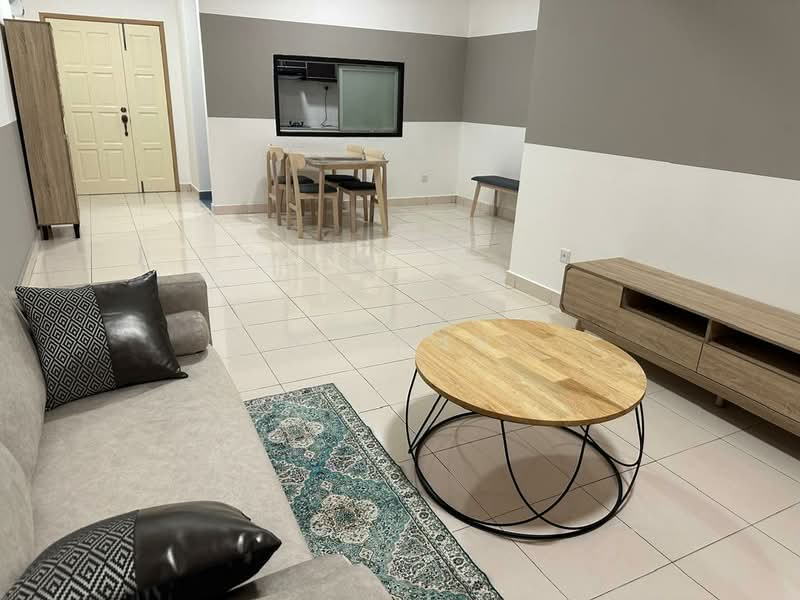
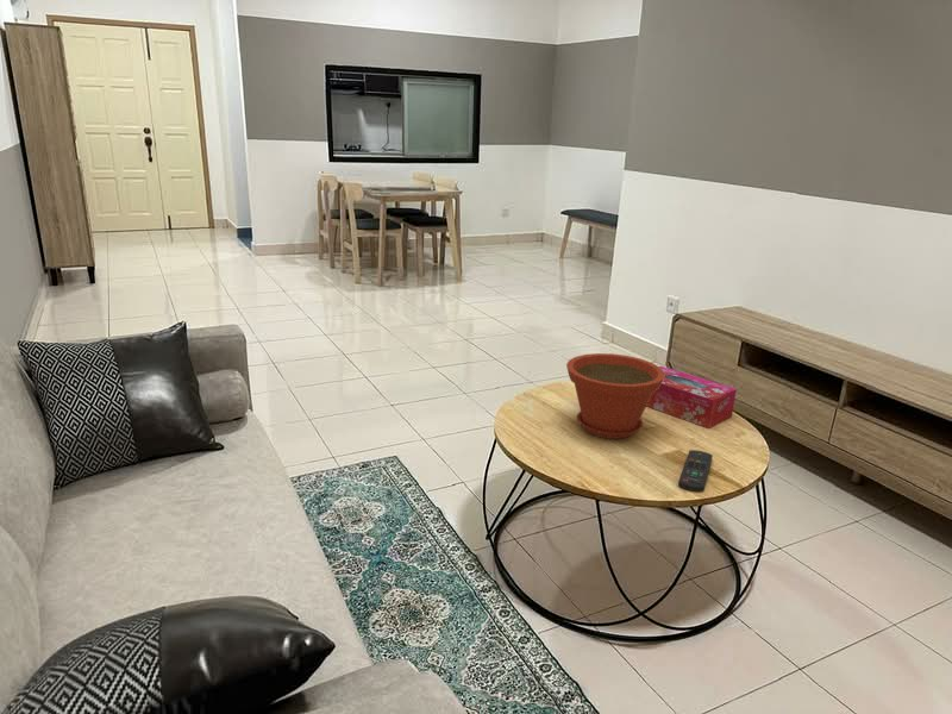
+ plant pot (612, 399)
+ remote control (695, 469)
+ tissue box (683, 395)
